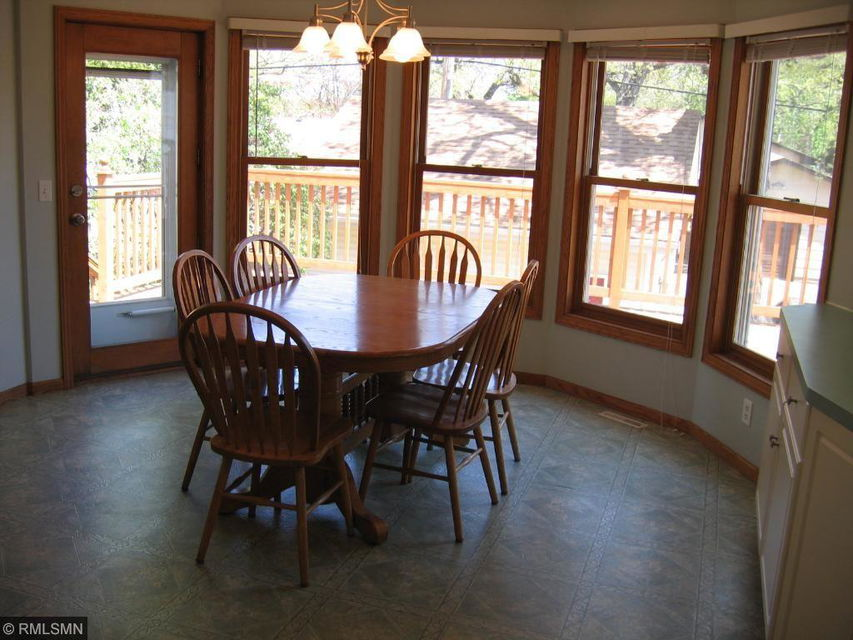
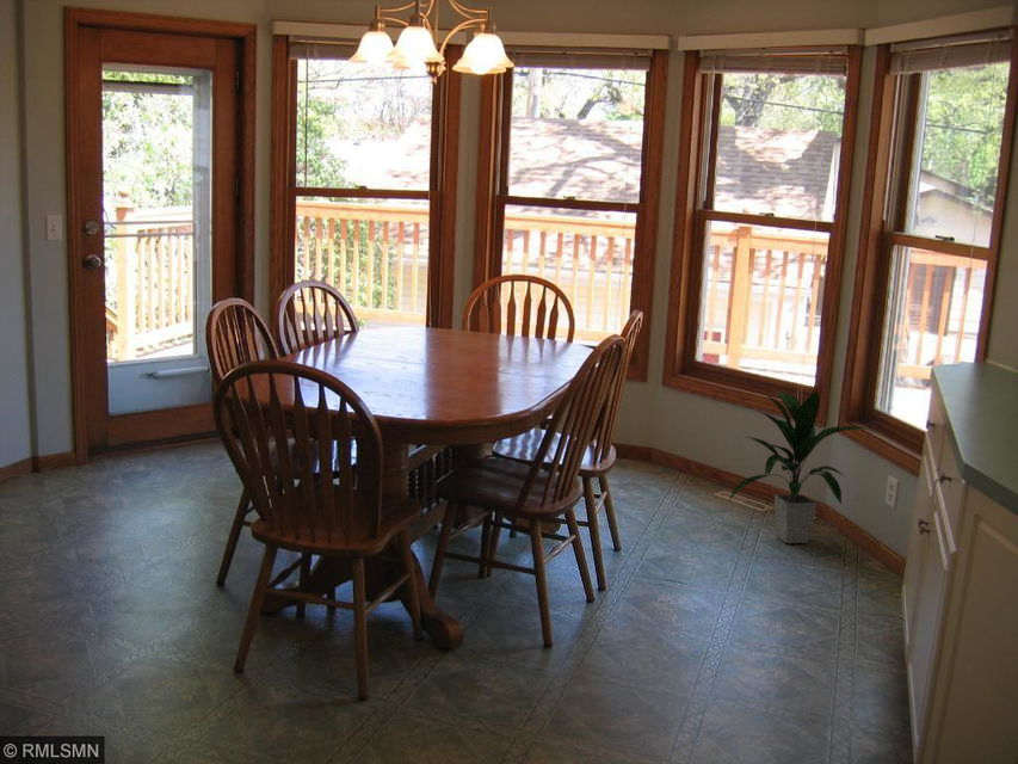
+ indoor plant (792, 461)
